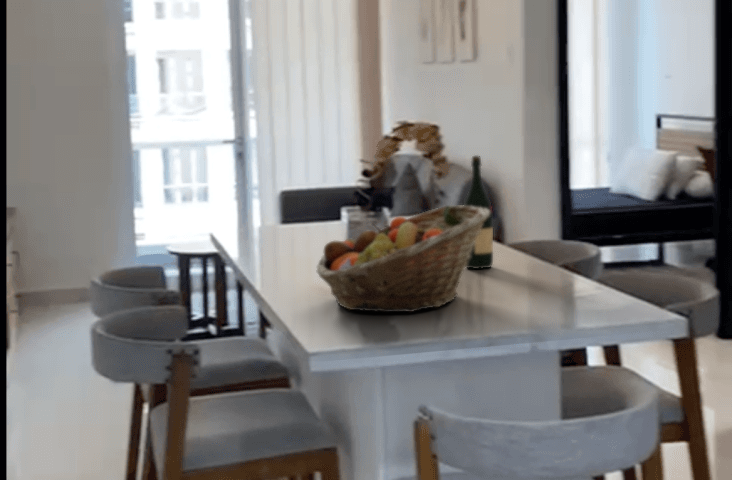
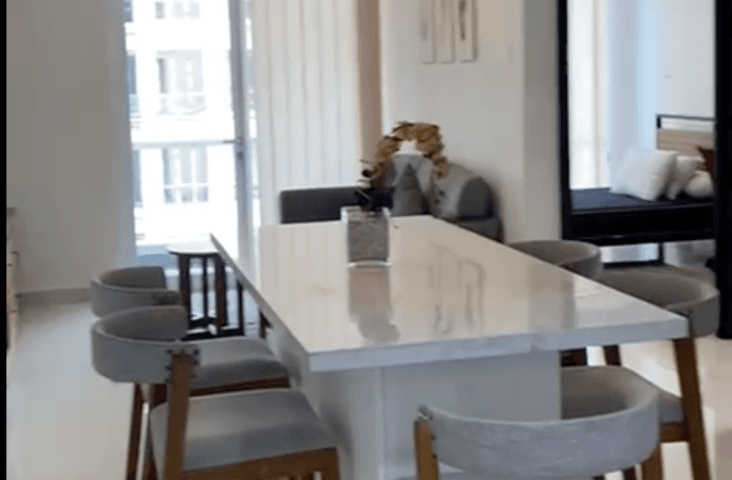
- wine bottle (479, 207)
- fruit basket (402, 255)
